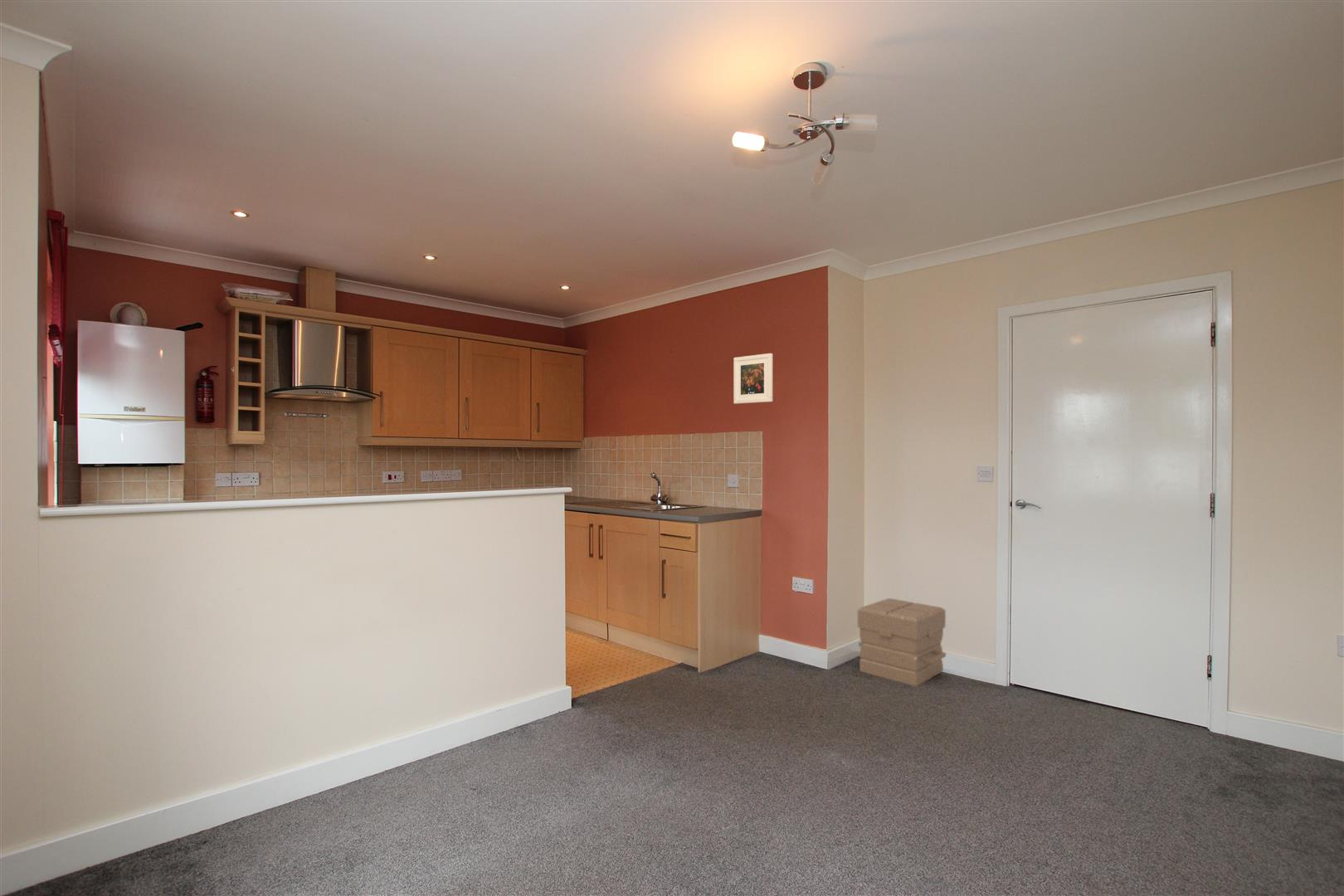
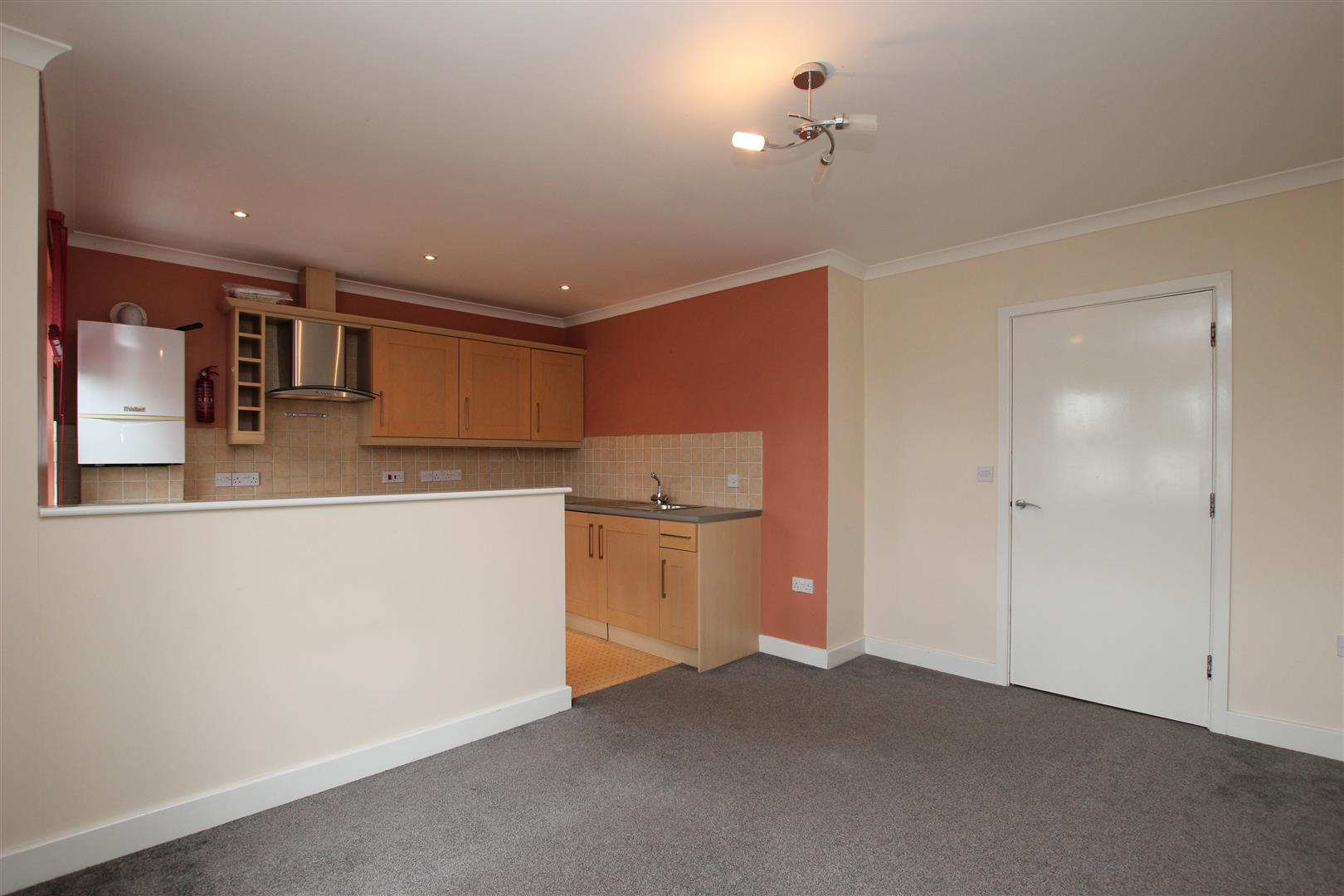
- cardboard box (901, 639)
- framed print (752, 379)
